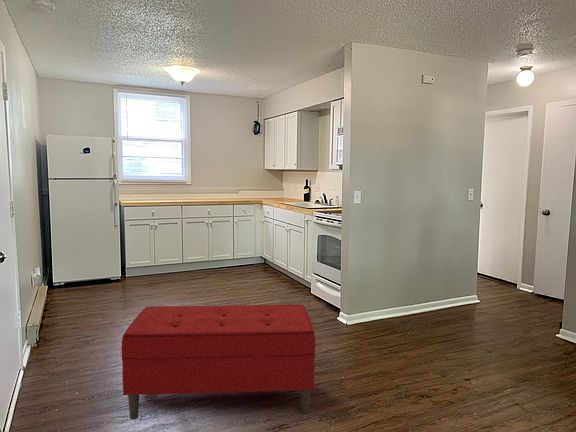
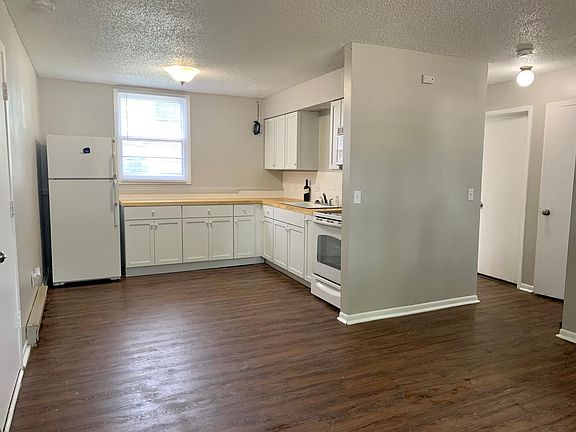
- bench (223, 357)
